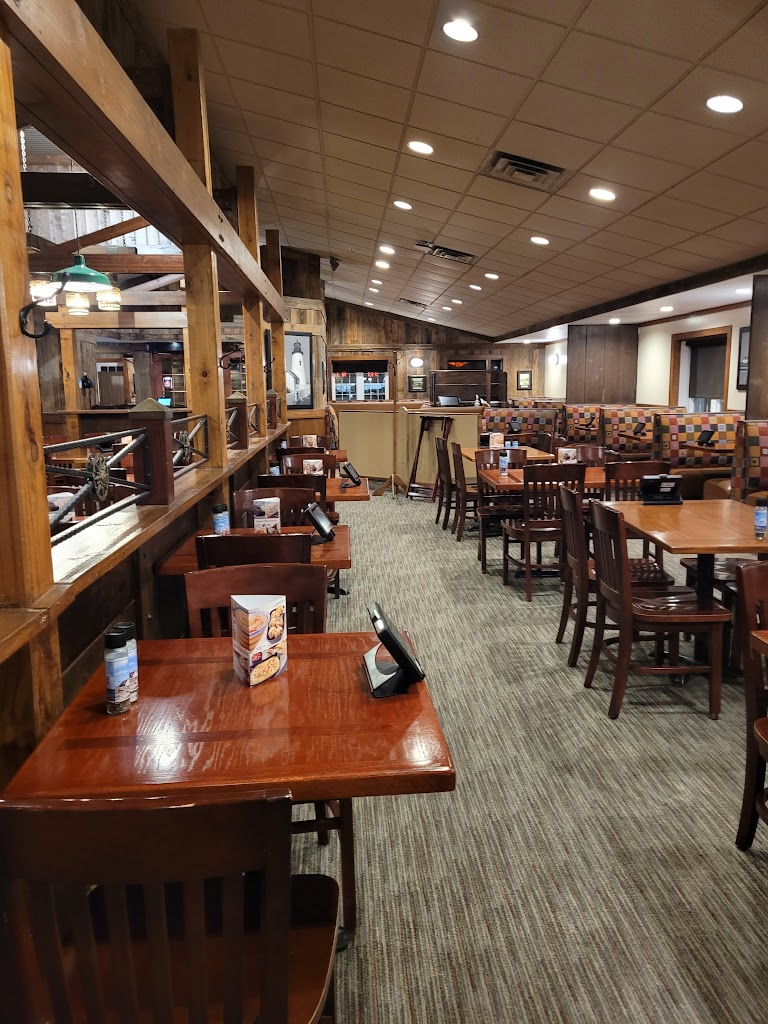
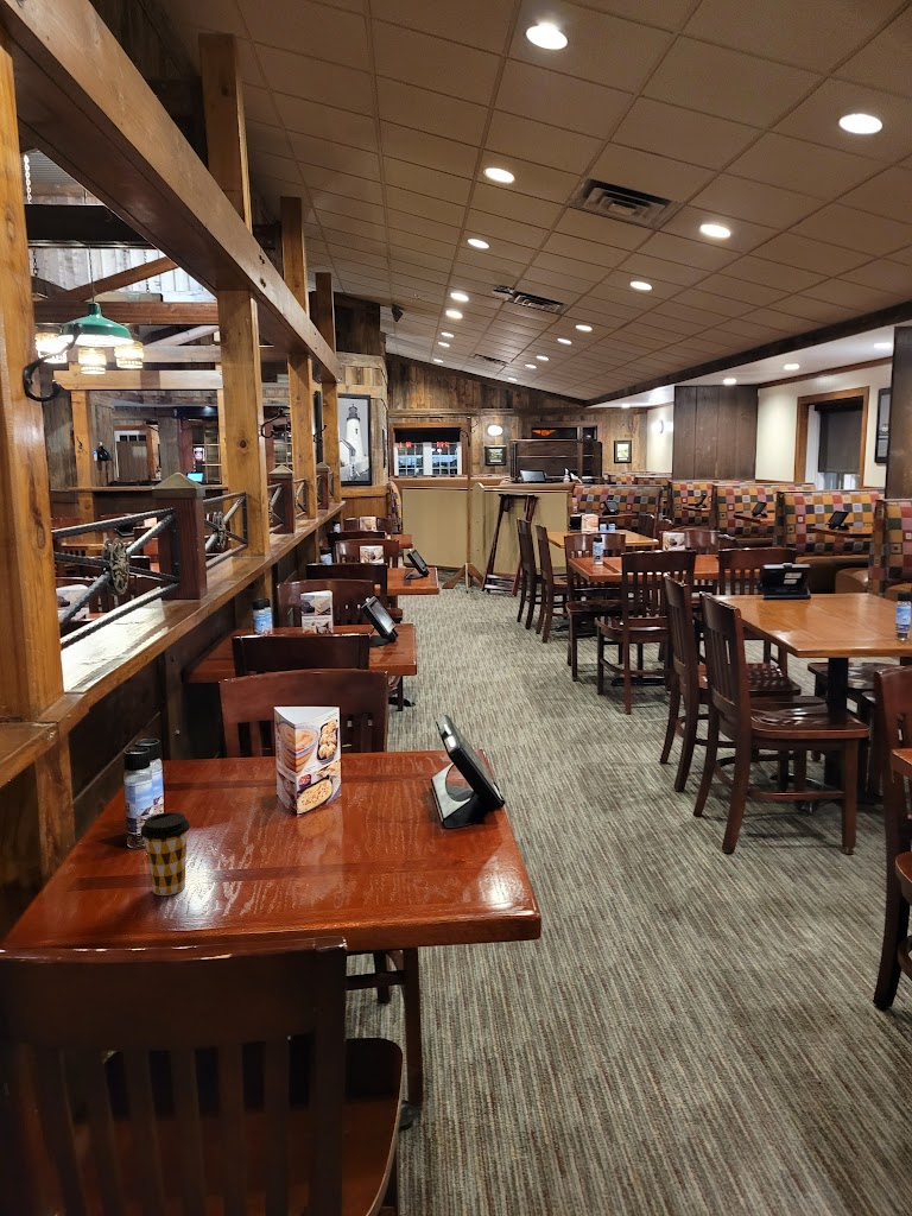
+ coffee cup (166, 854)
